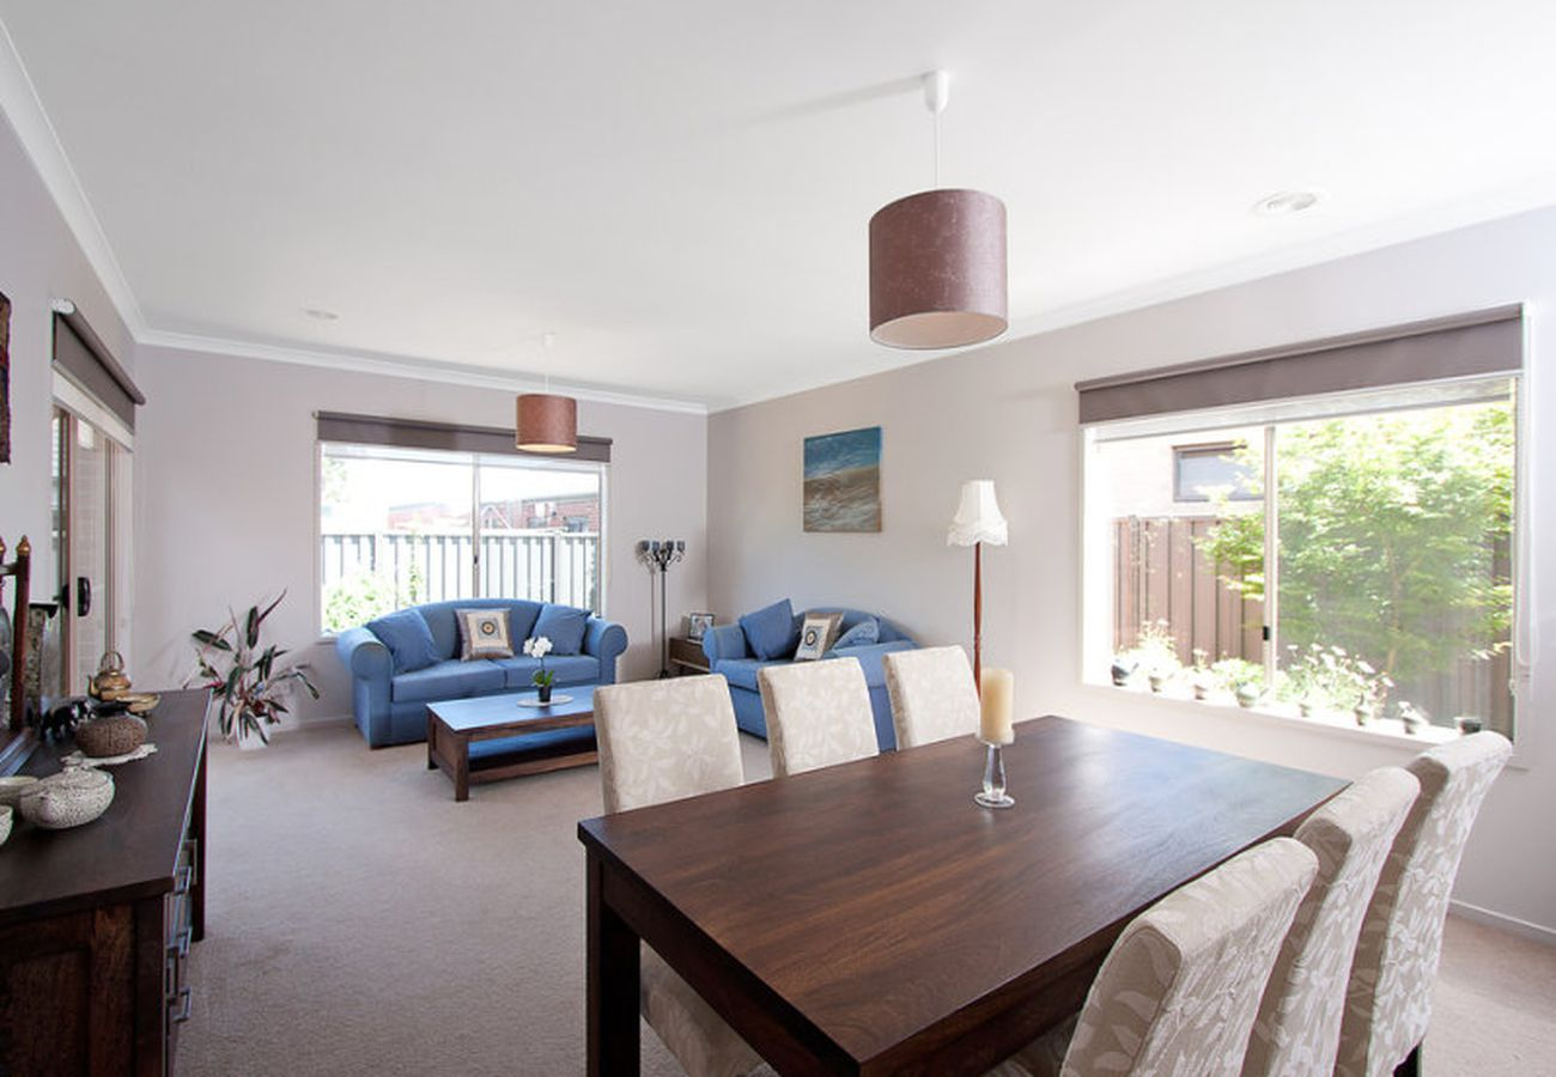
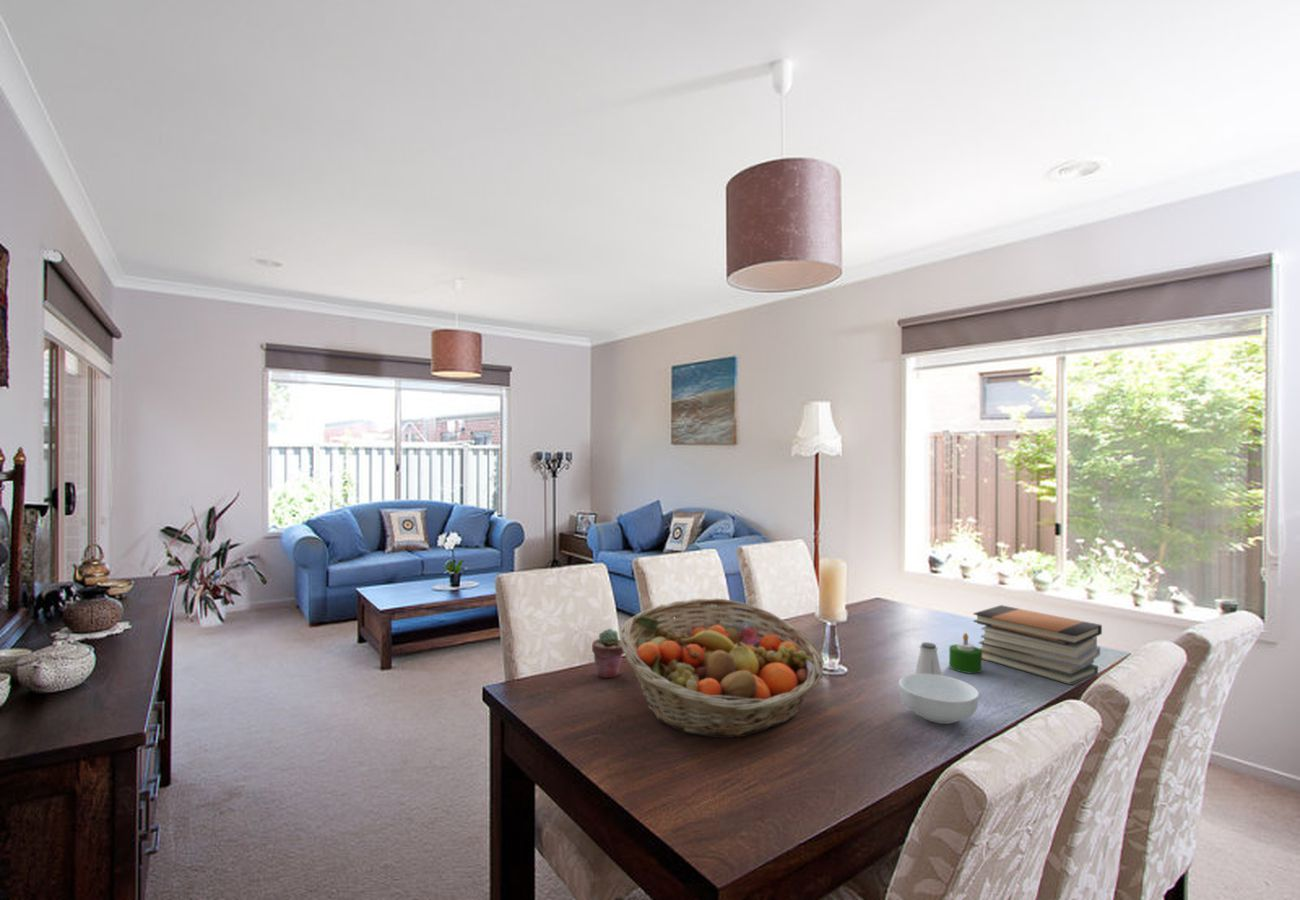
+ saltshaker (928, 663)
+ book stack (1036, 642)
+ candle (965, 650)
+ cereal bowl (937, 701)
+ fruit basket (721, 661)
+ potted succulent (608, 651)
